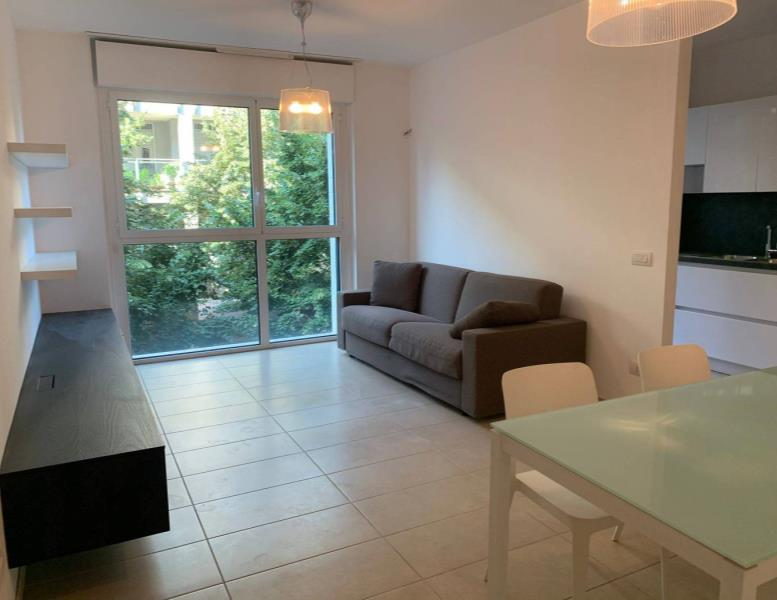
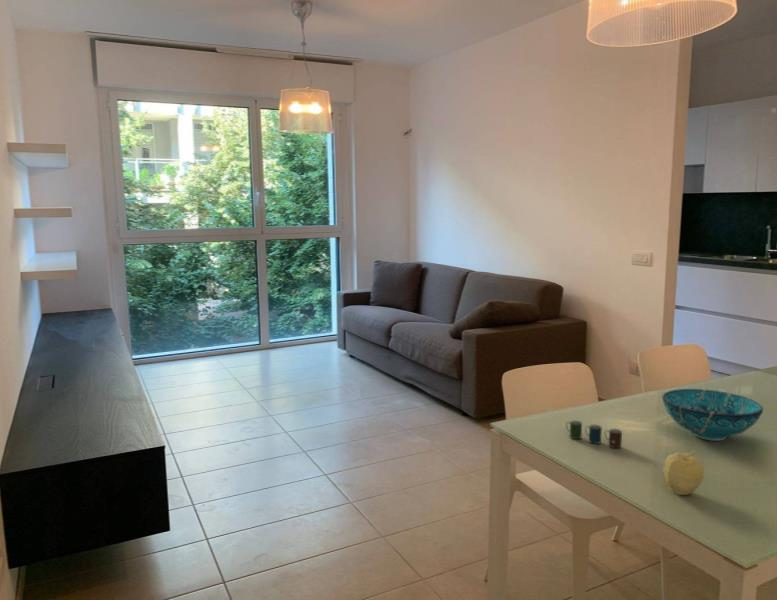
+ fruit (682, 469)
+ cup (593, 428)
+ bowl (709, 417)
